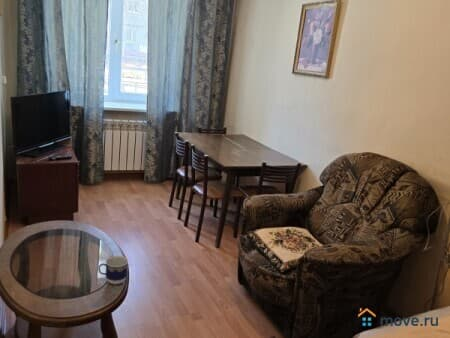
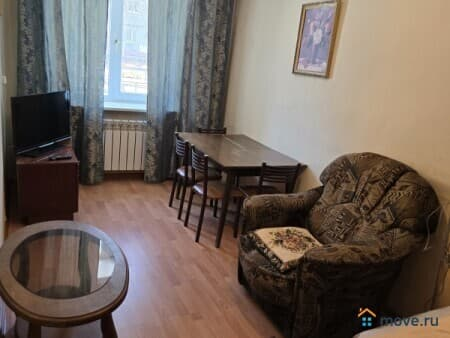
- cup (113, 271)
